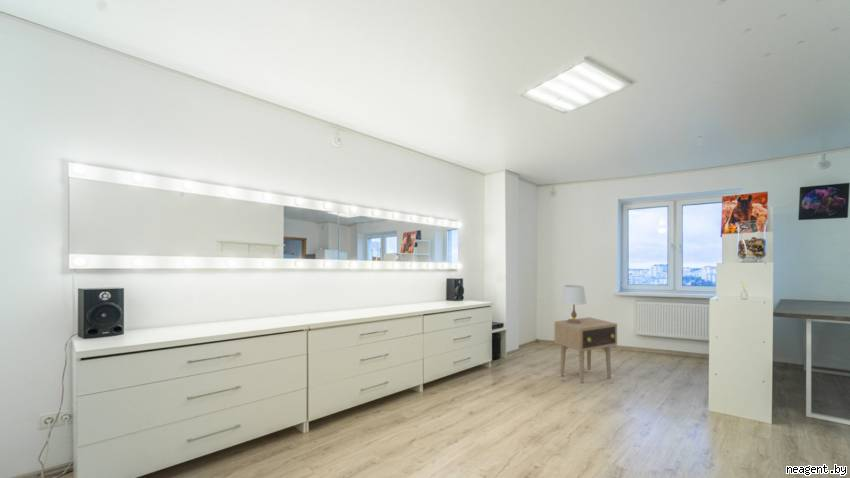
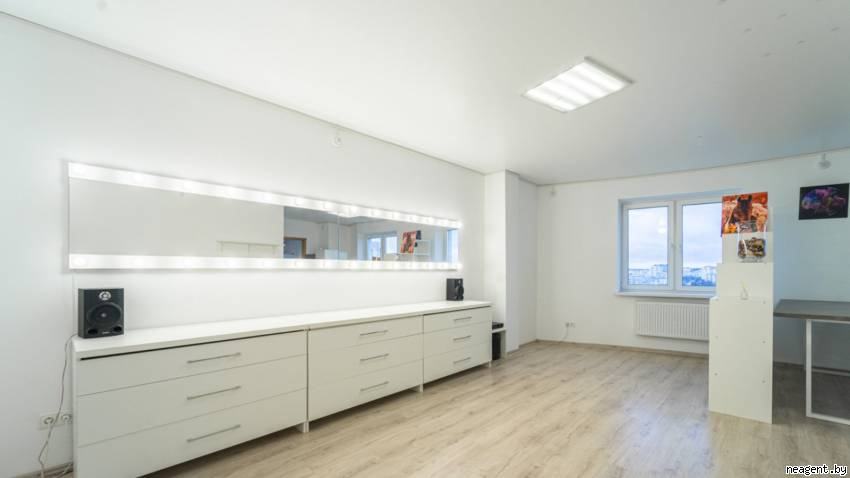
- side table (586, 349)
- table lamp (573, 303)
